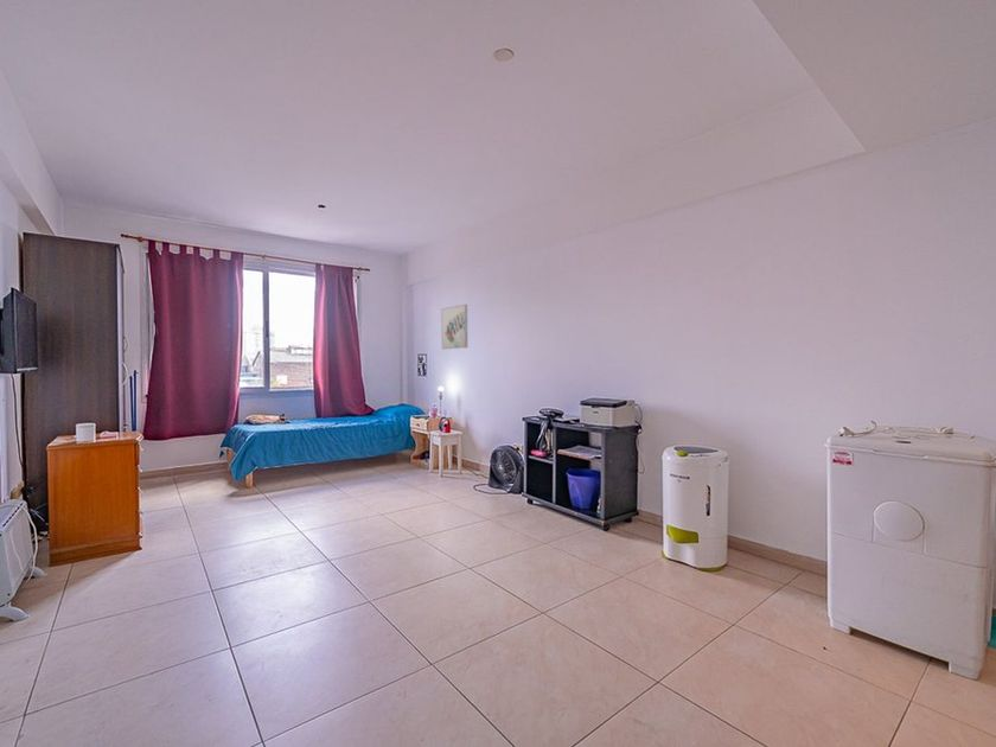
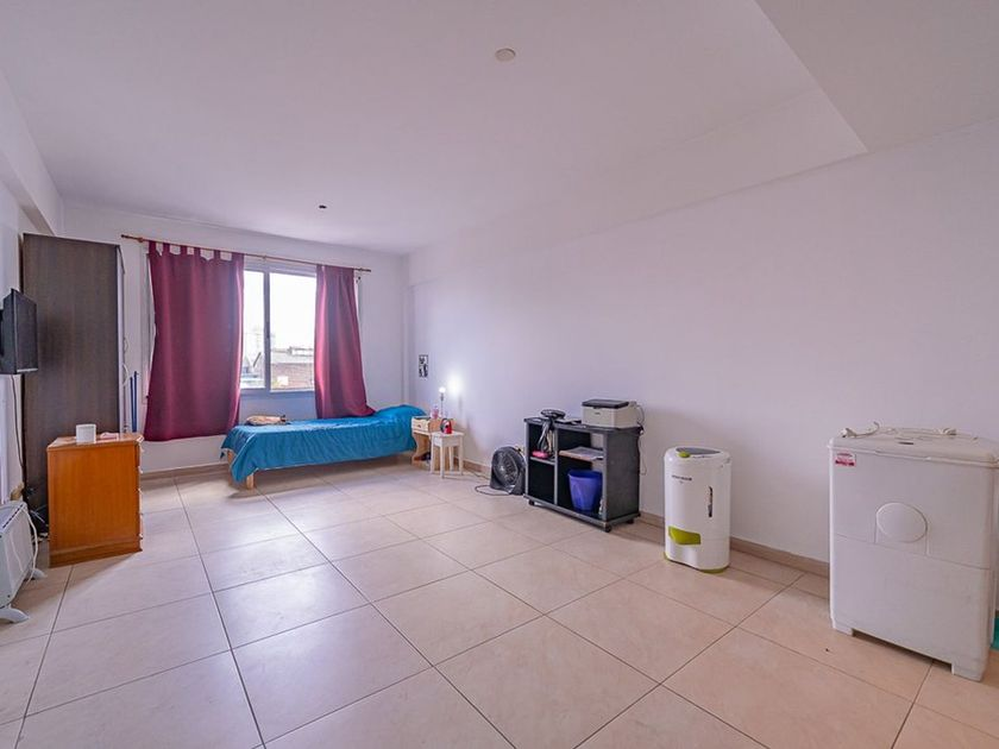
- wall art (454, 327)
